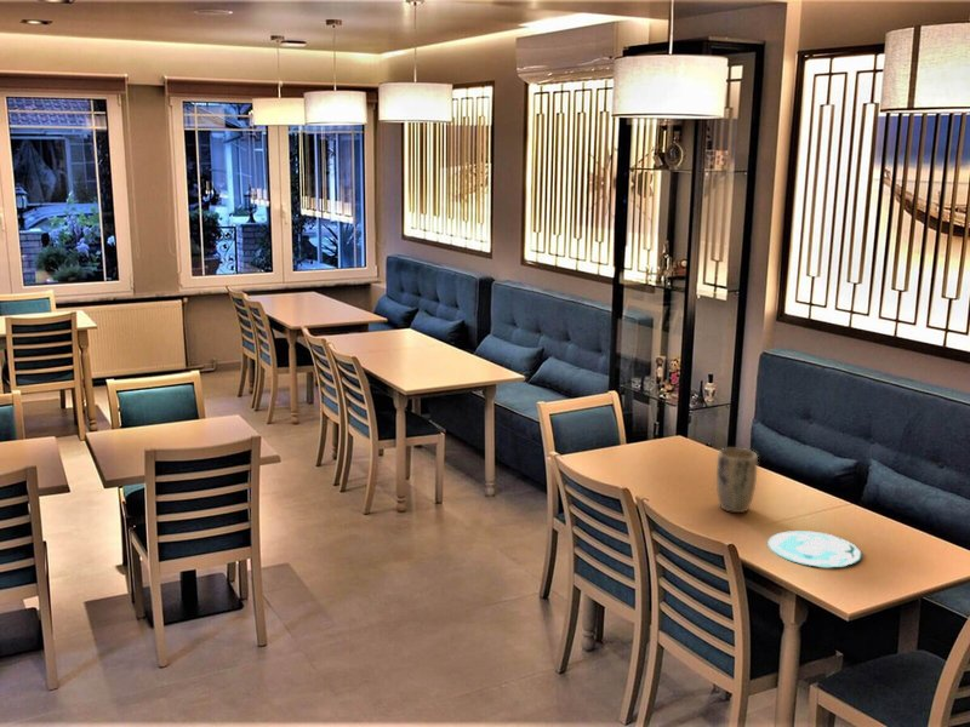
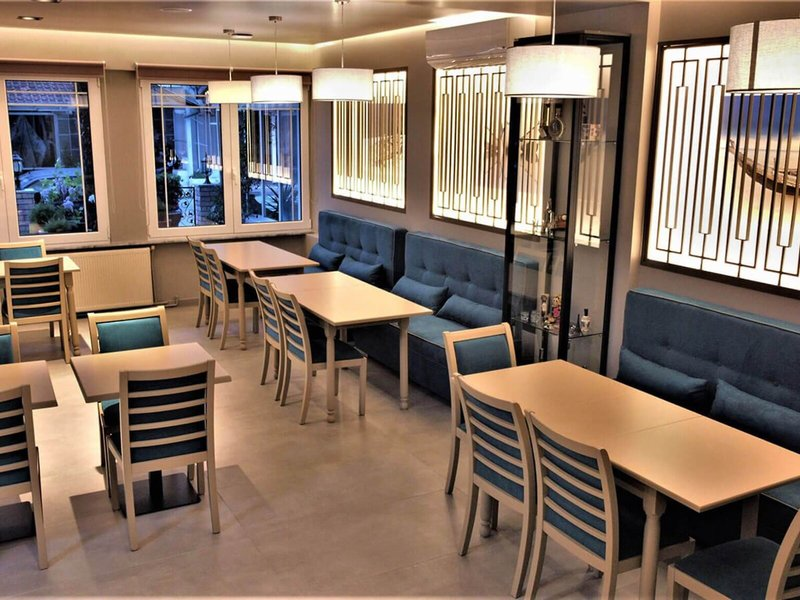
- plant pot (735, 480)
- plate (814, 544)
